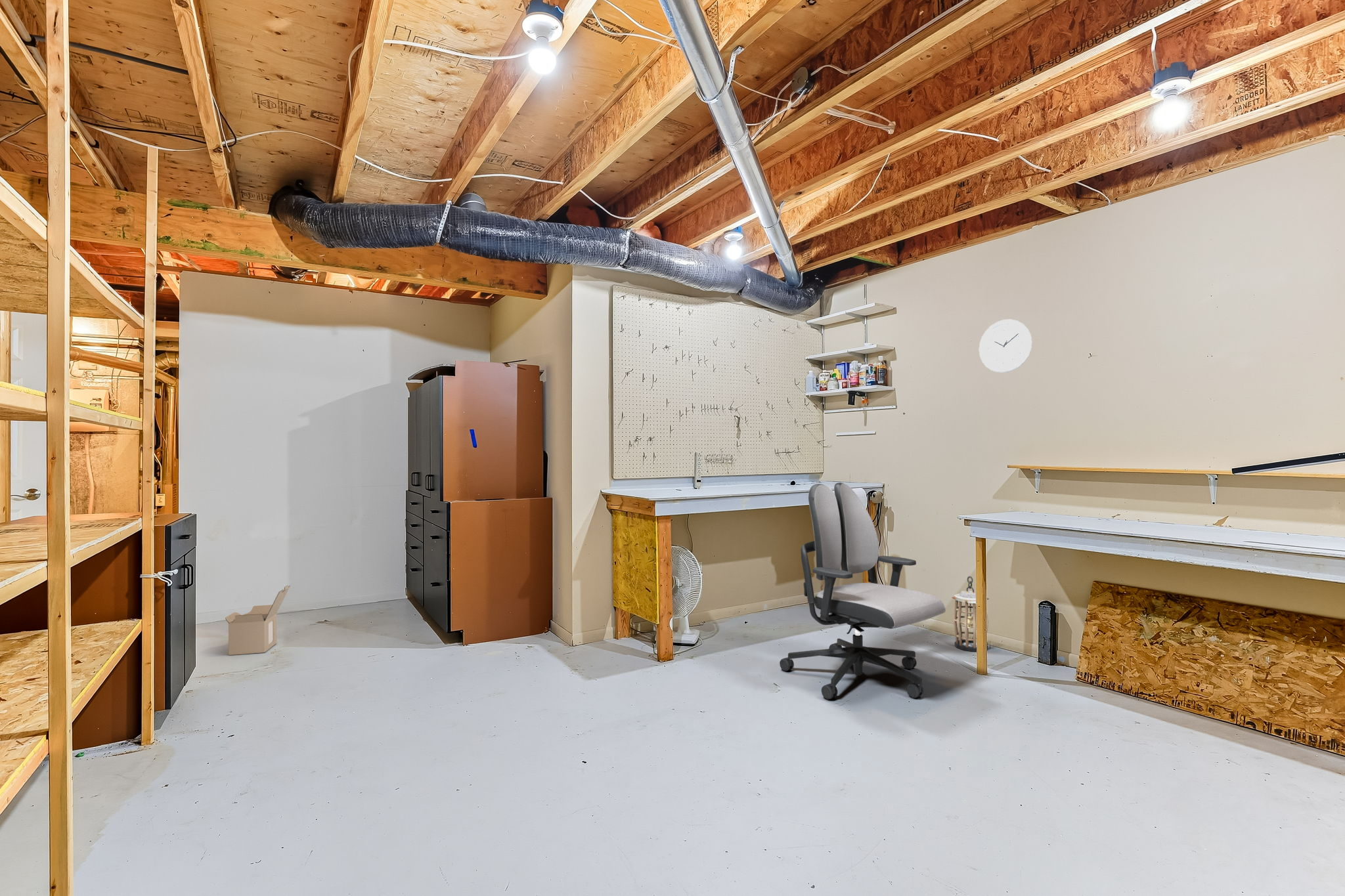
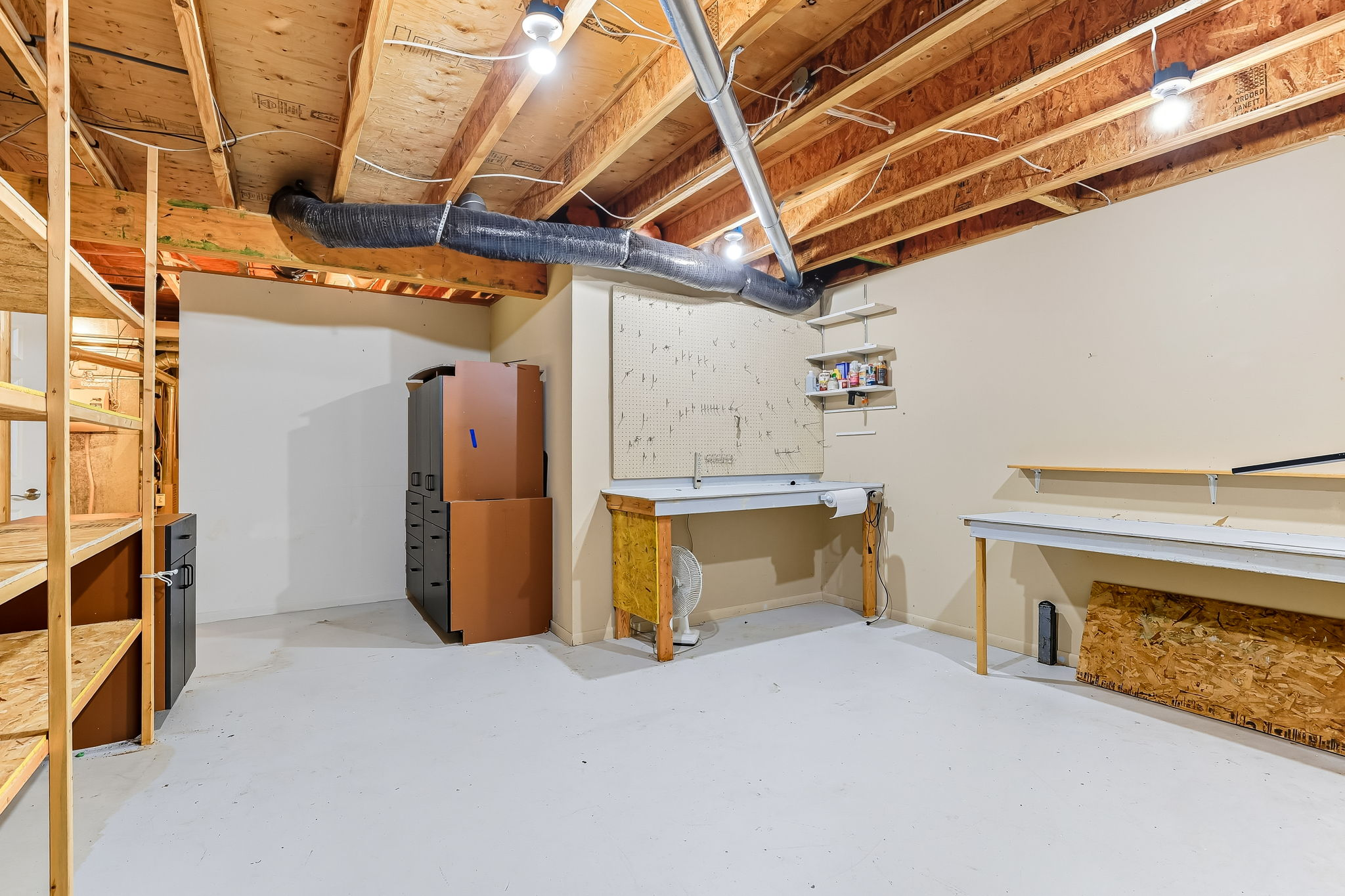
- cardboard box (259, 618)
- wall clock (1003, 346)
- lantern (971, 611)
- office chair (859, 583)
